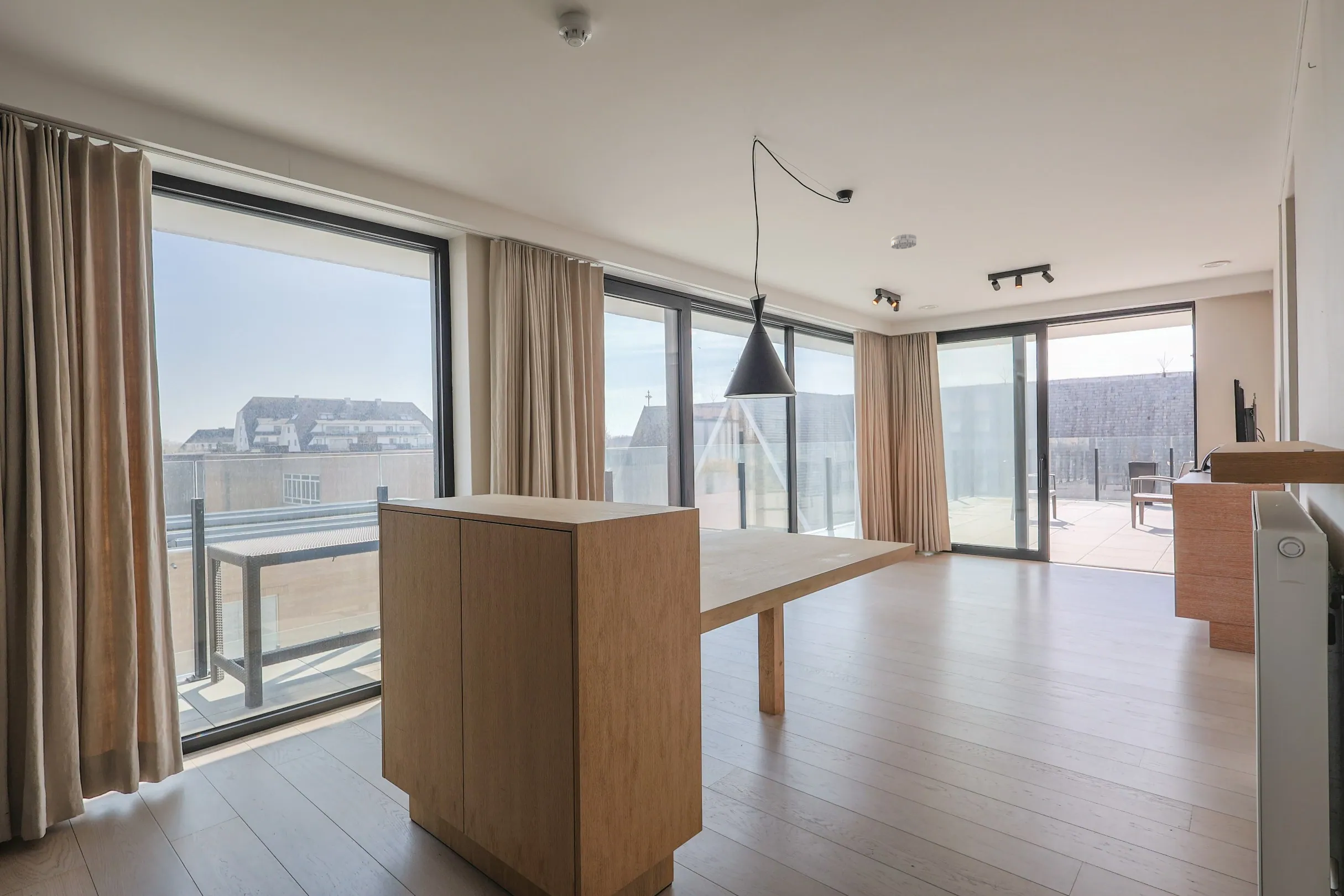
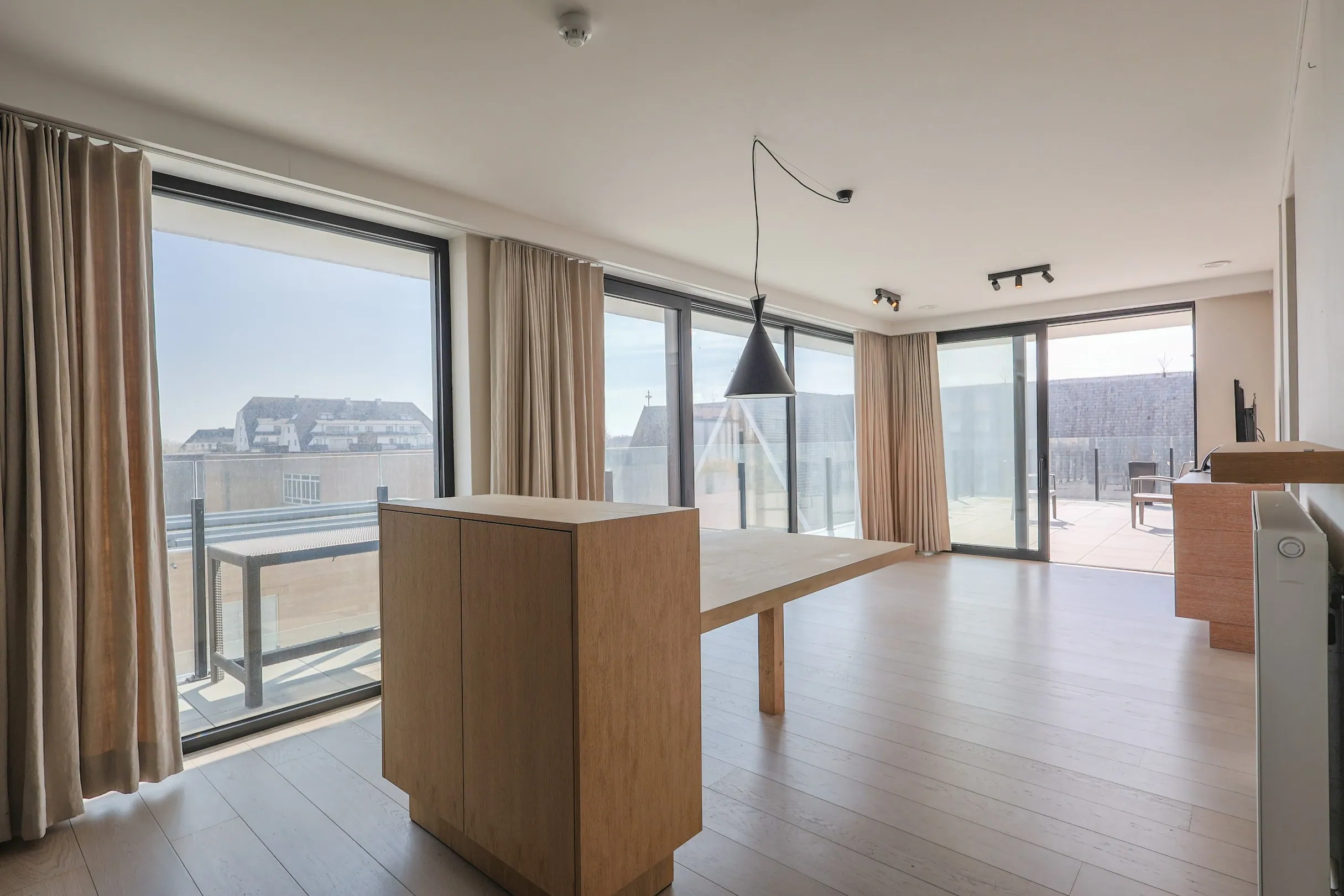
- smoke detector (903, 241)
